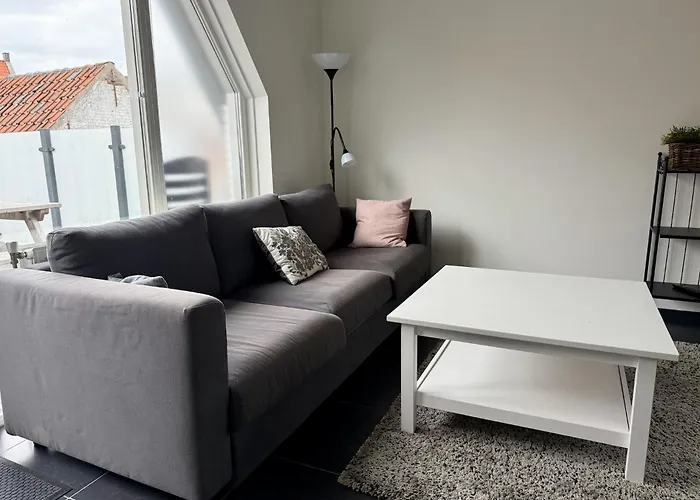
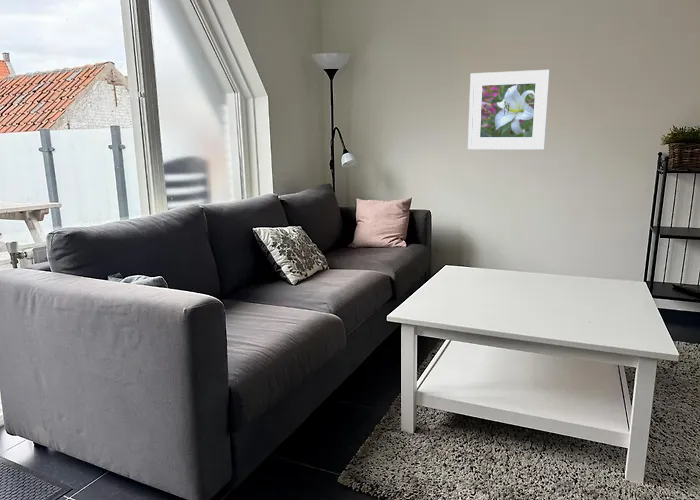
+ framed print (507, 111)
